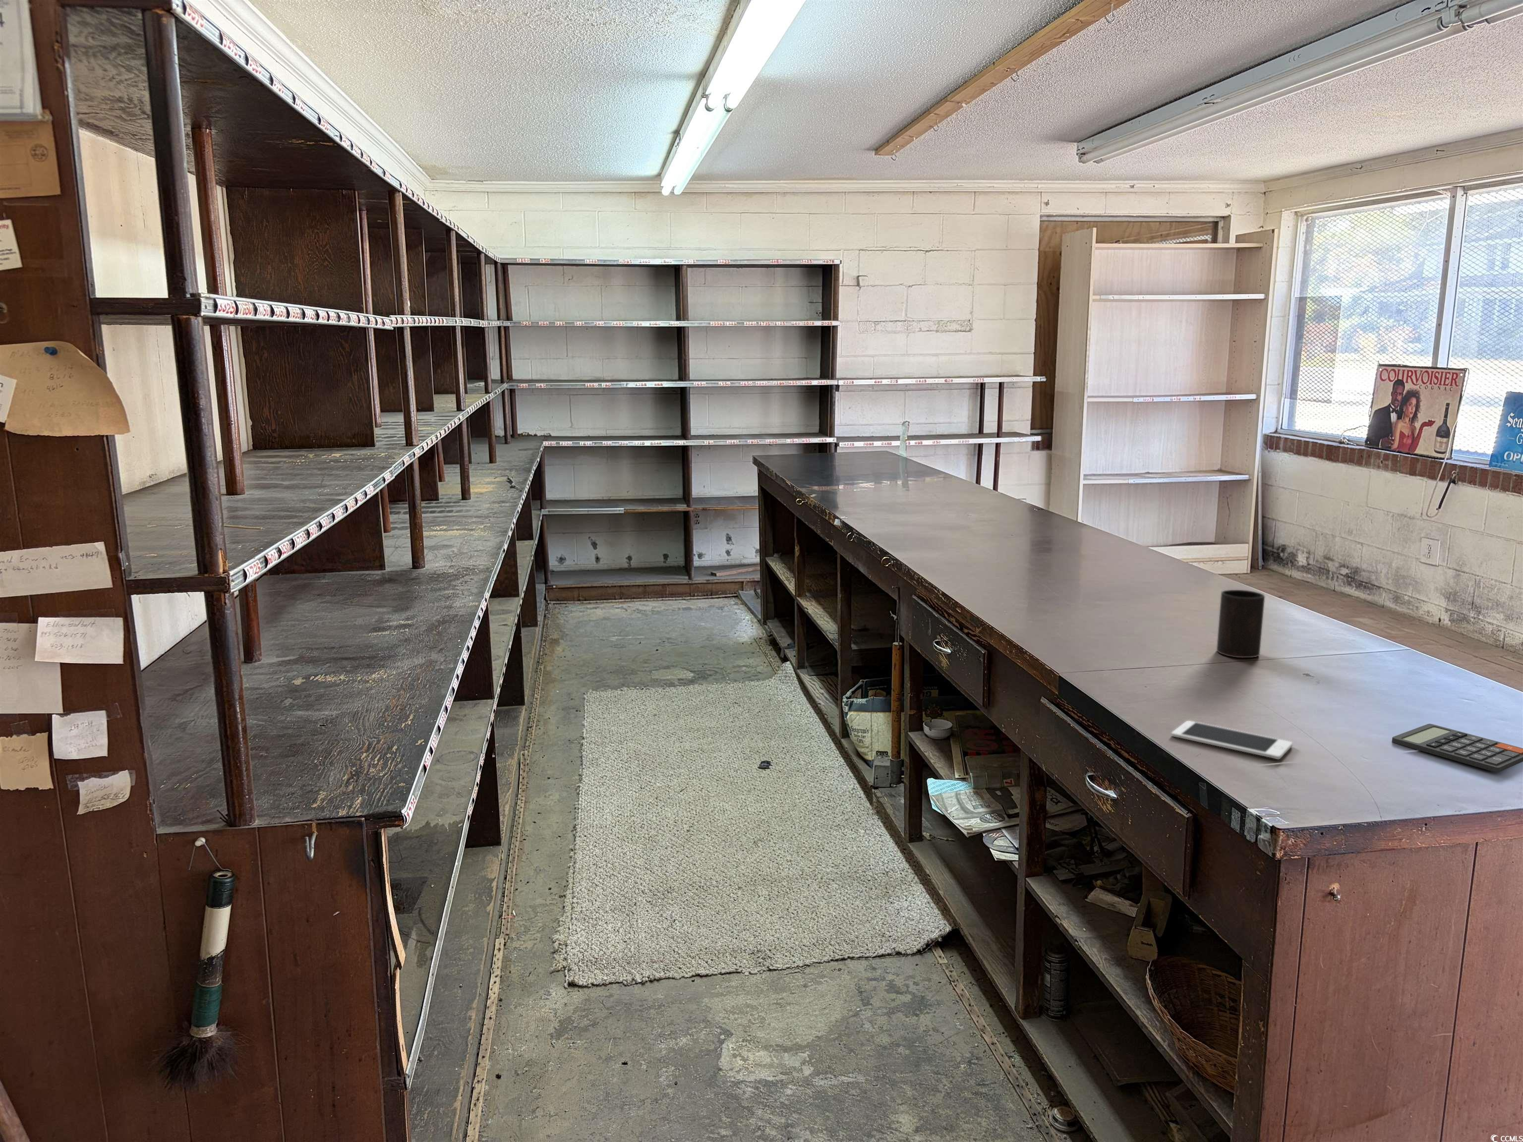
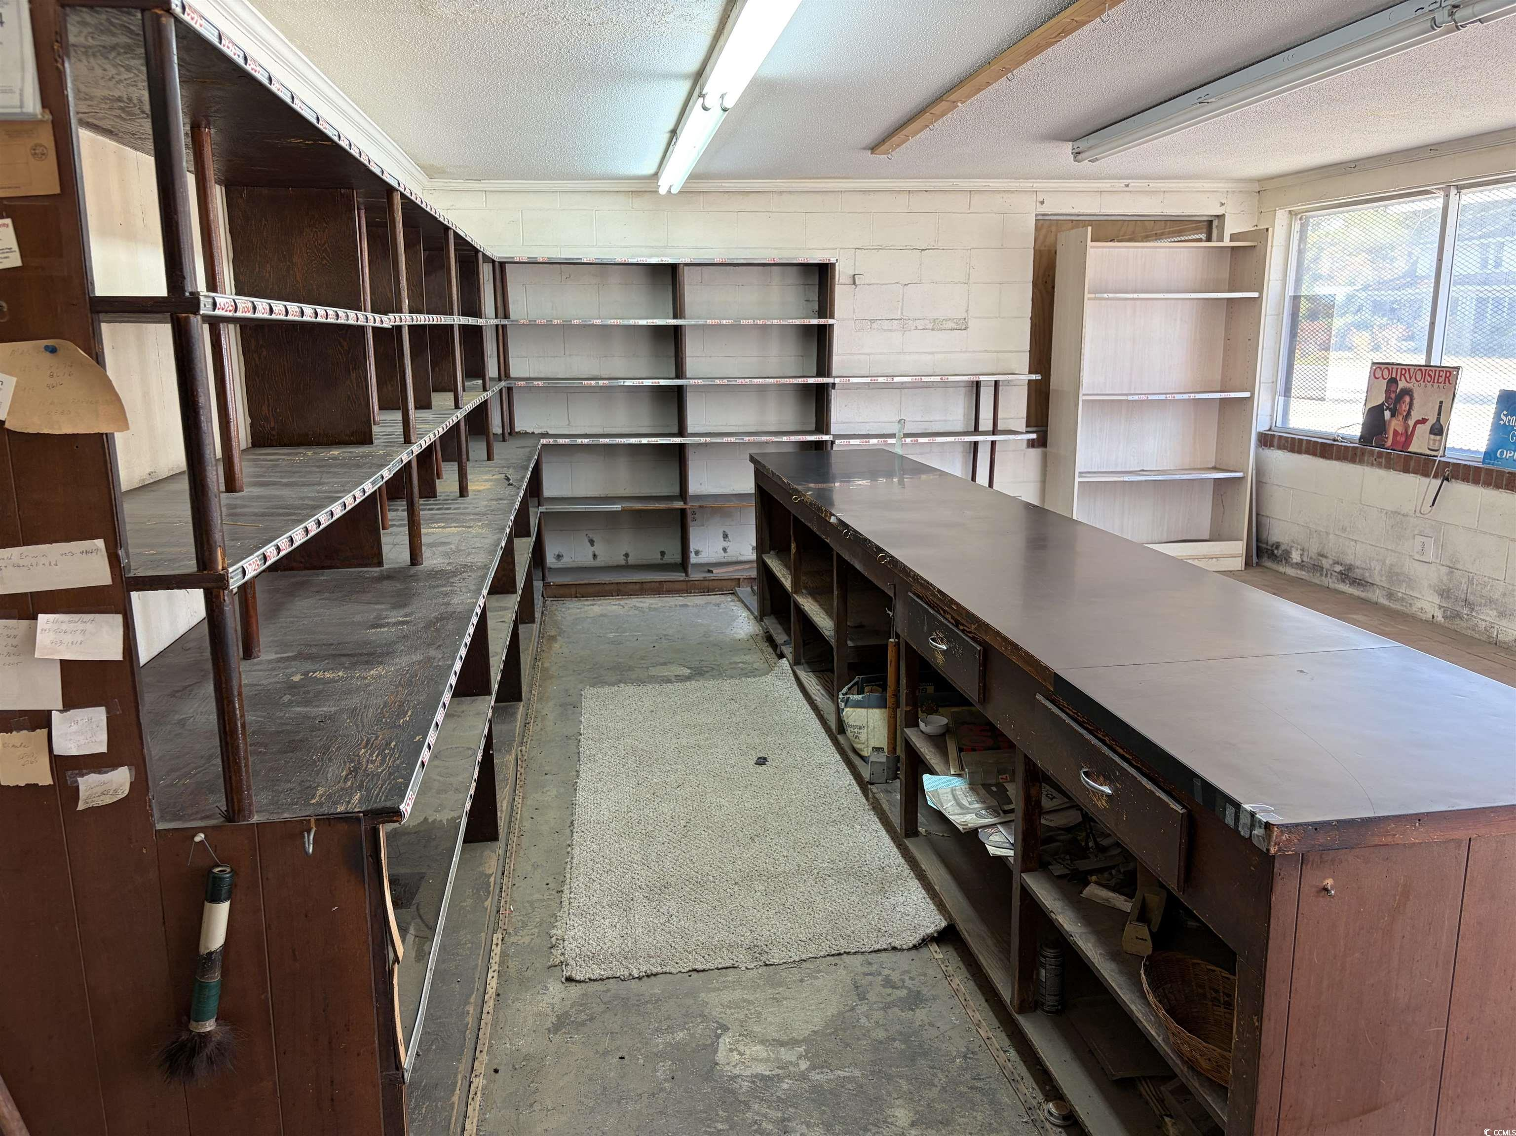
- cup (1240, 623)
- calculator (1462, 746)
- cell phone (1232, 739)
